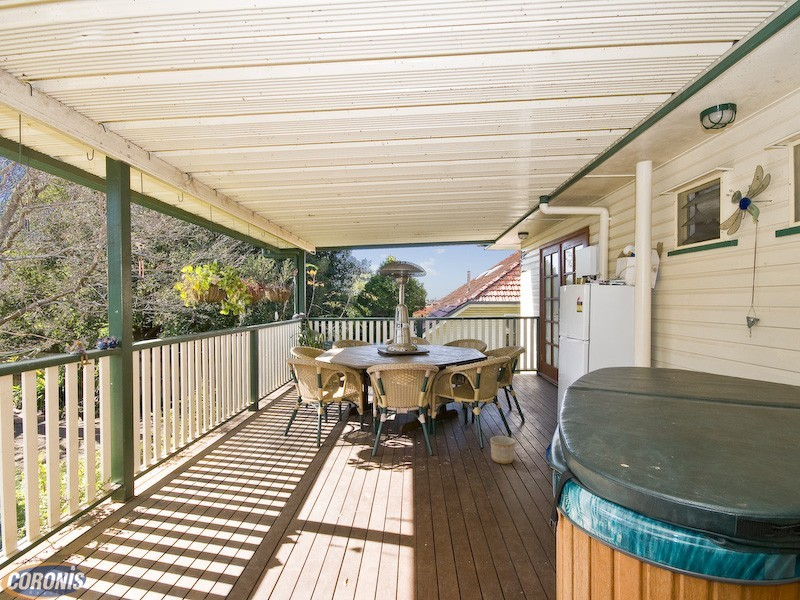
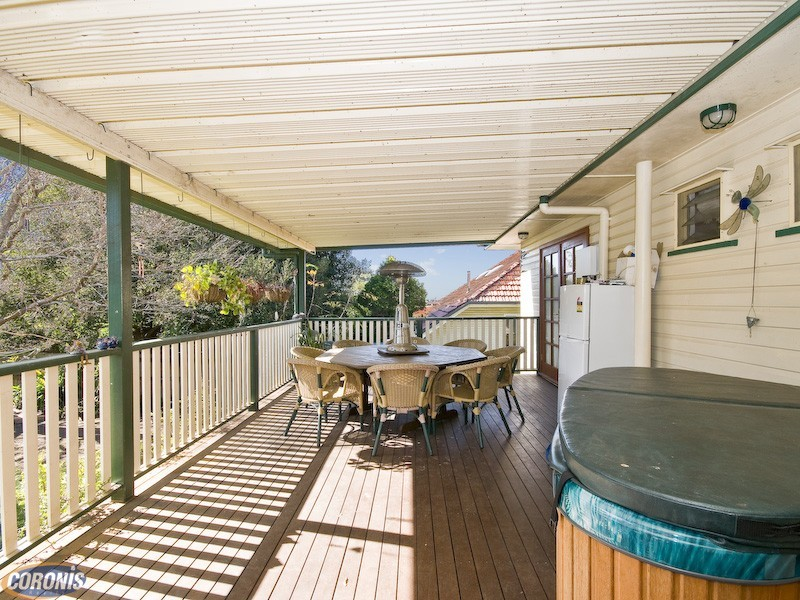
- planter (502, 450)
